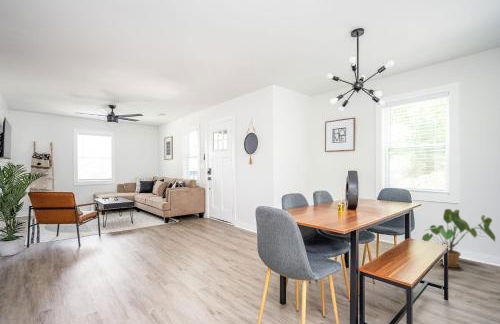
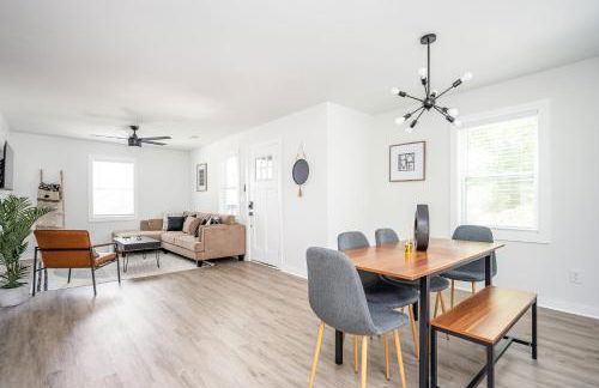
- house plant (456, 236)
